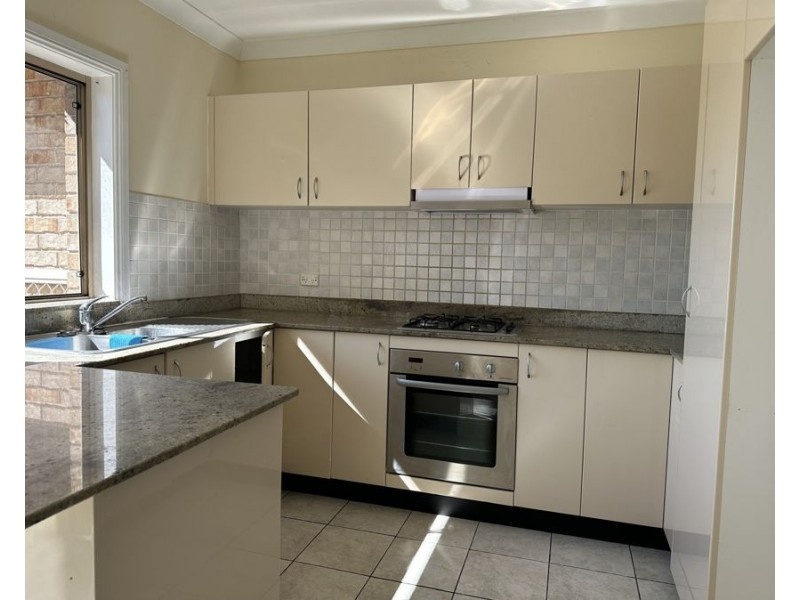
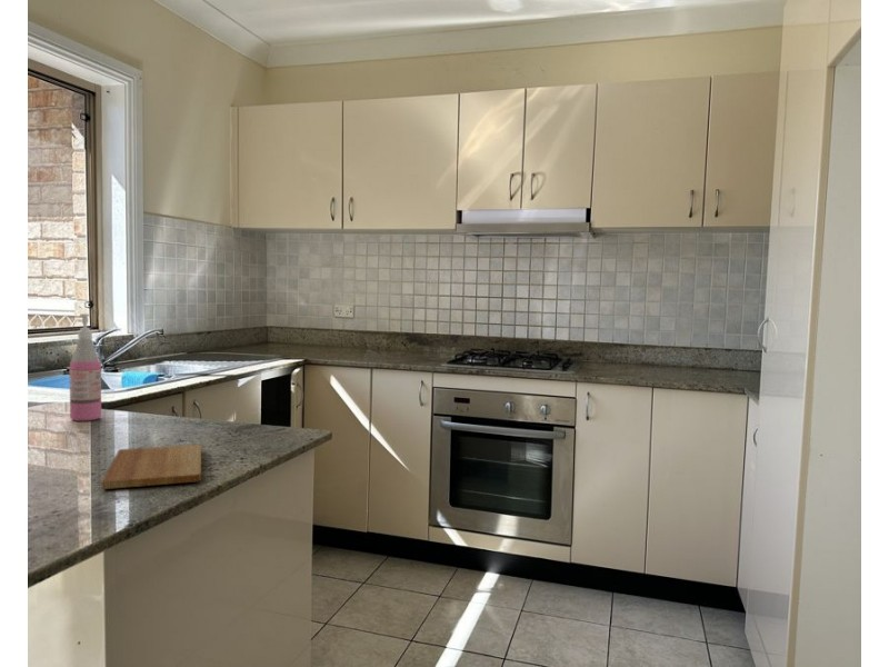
+ cutting board (157, 464)
+ soap dispenser (83, 366)
